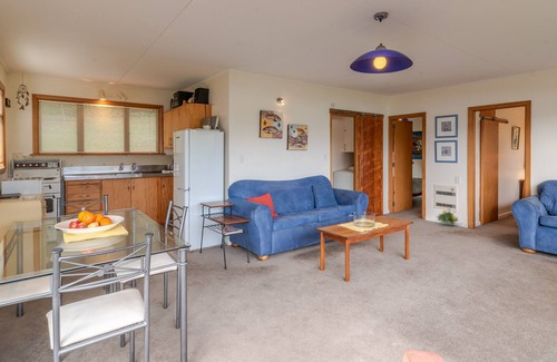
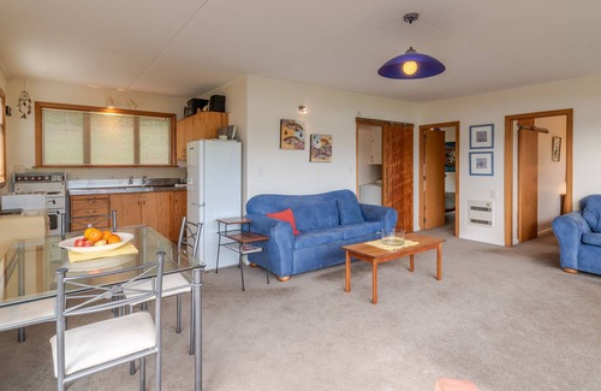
- flowering plant (447, 216)
